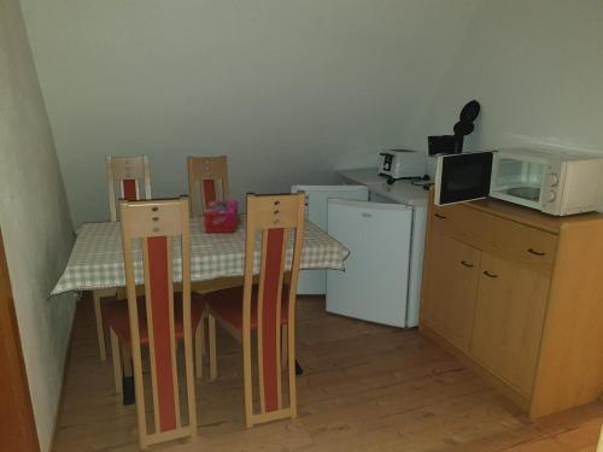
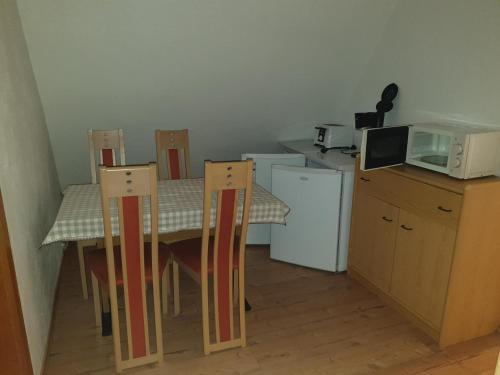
- tissue box (222, 216)
